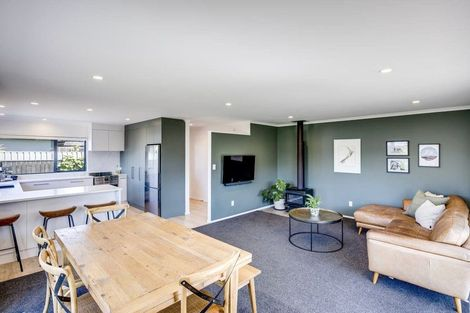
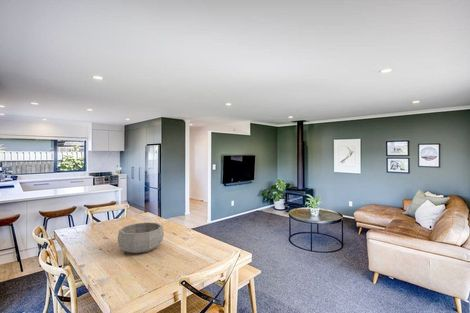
+ decorative bowl (141, 237)
